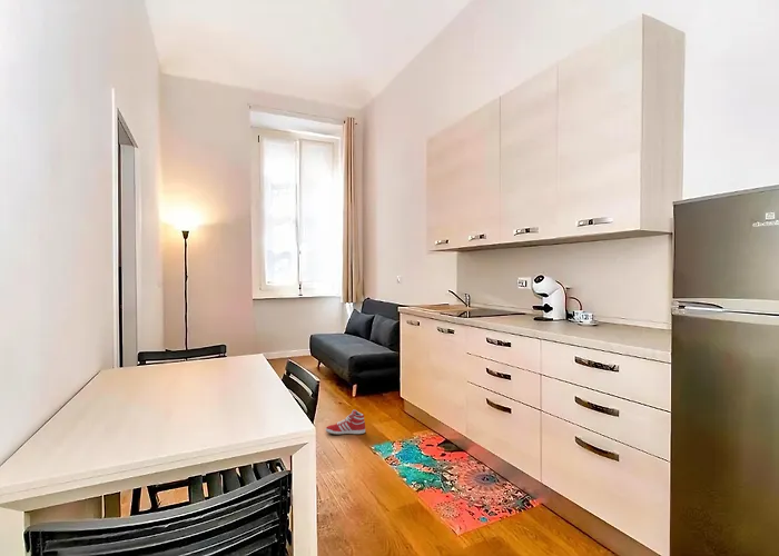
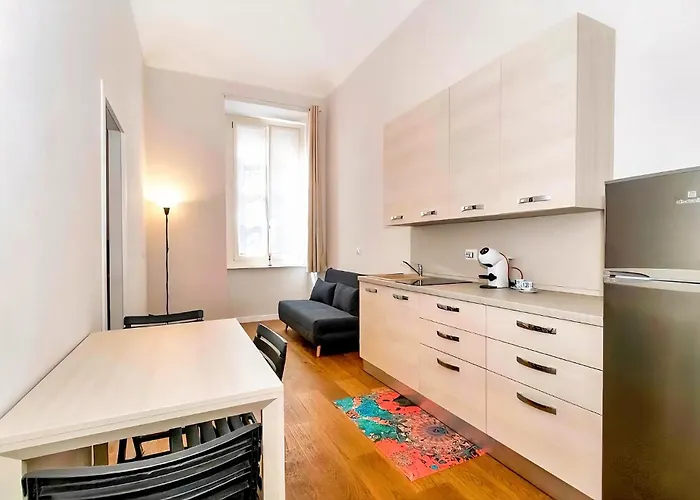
- sneaker (345, 421)
